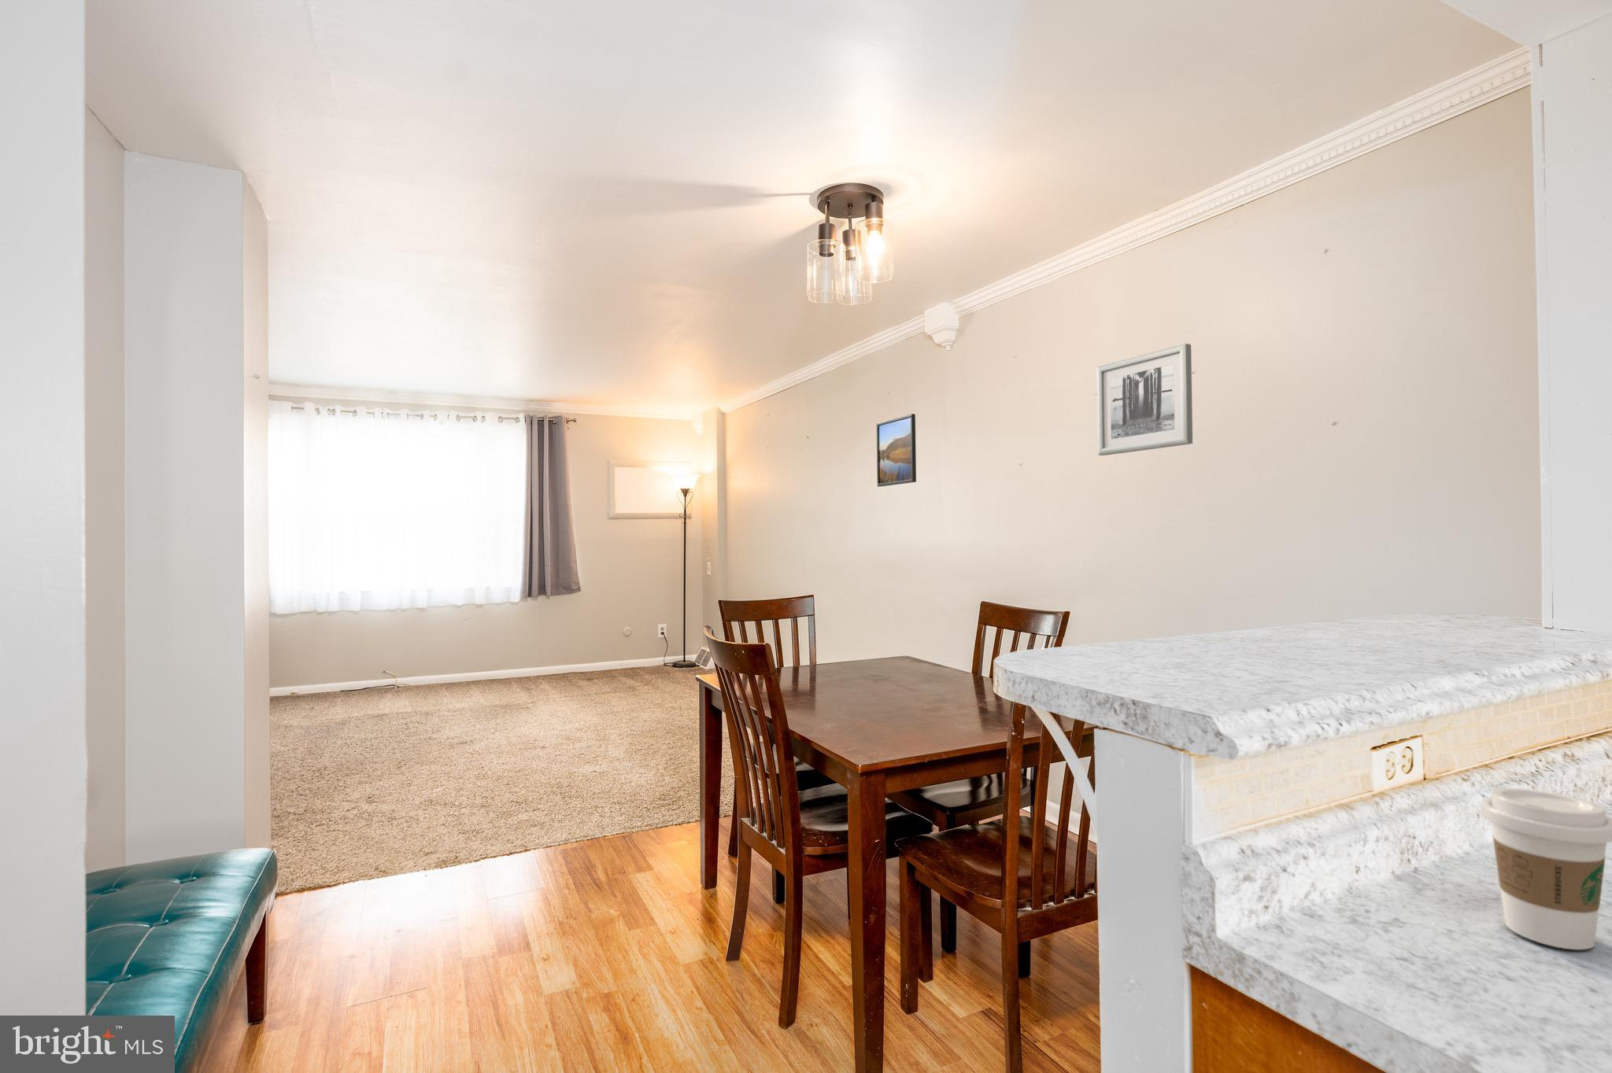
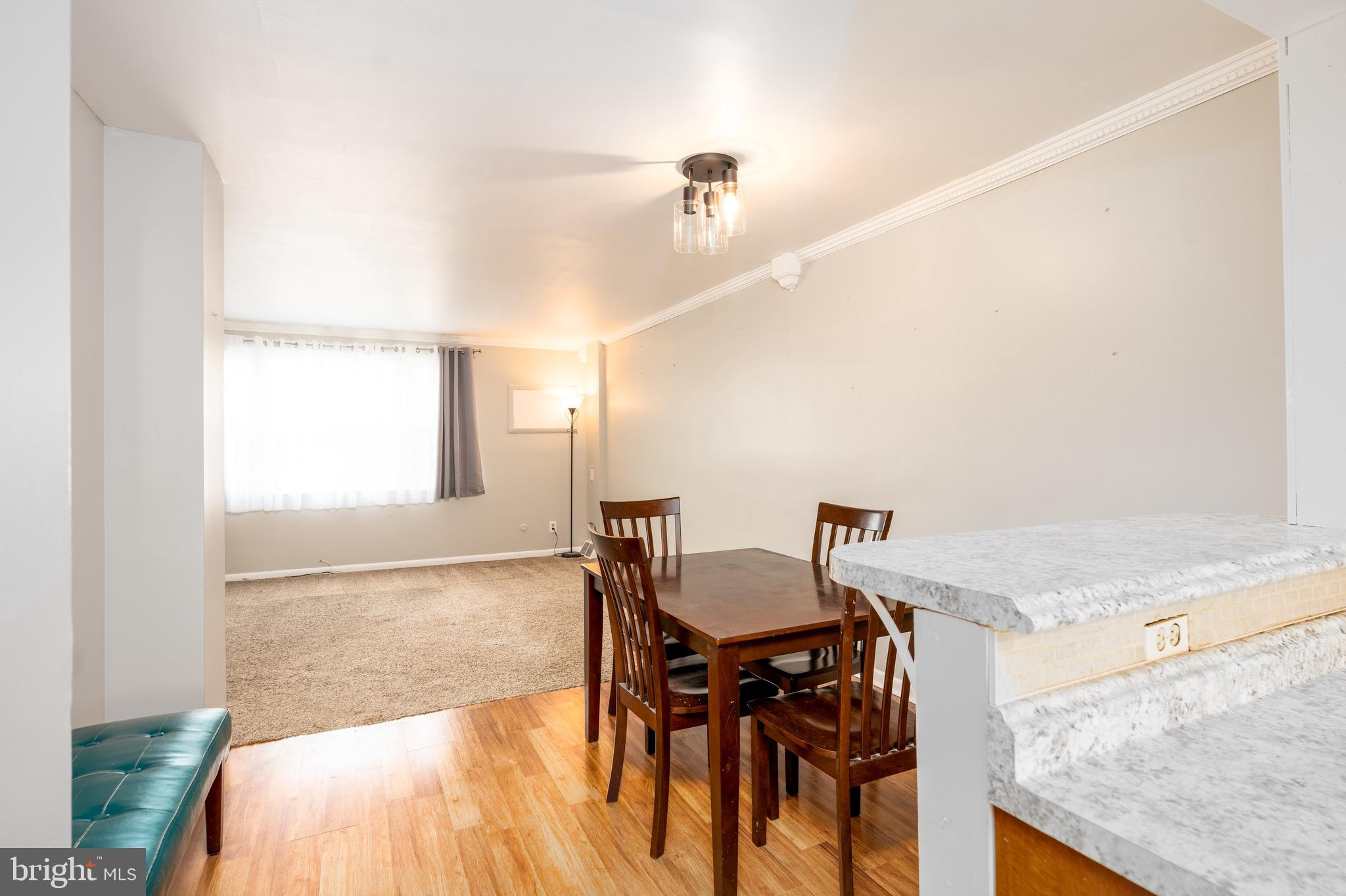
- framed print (895, 451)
- wall art (1141, 402)
- coffee cup (1546, 866)
